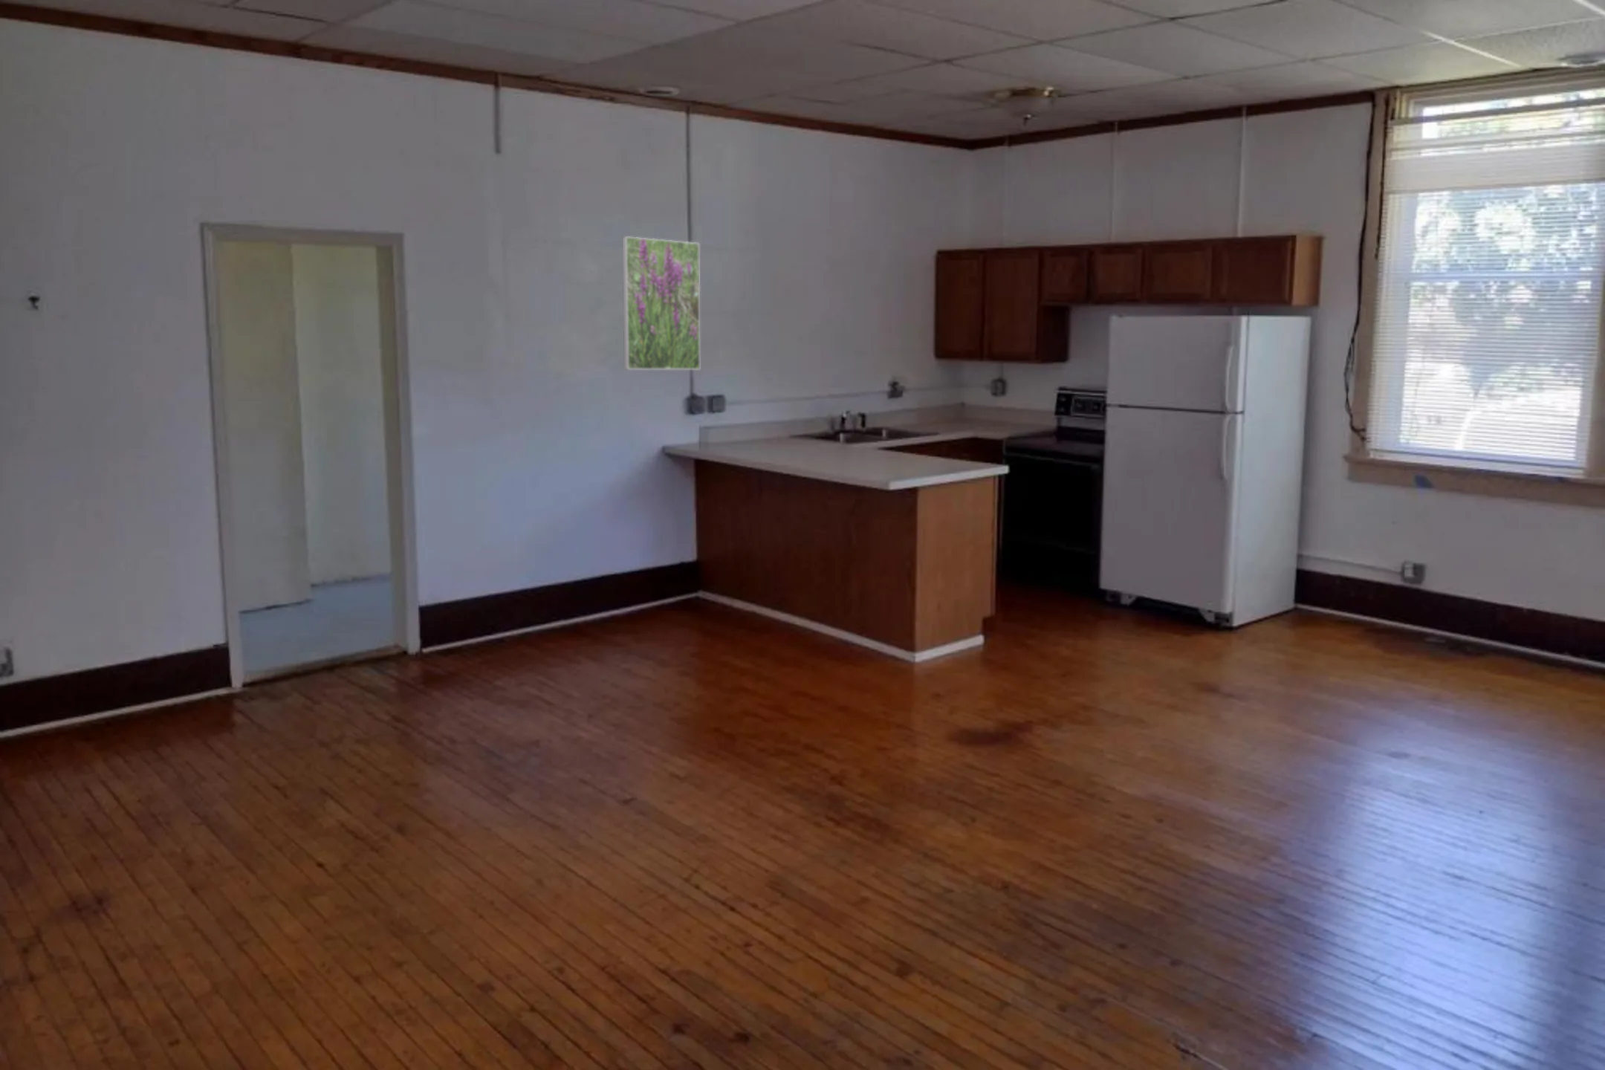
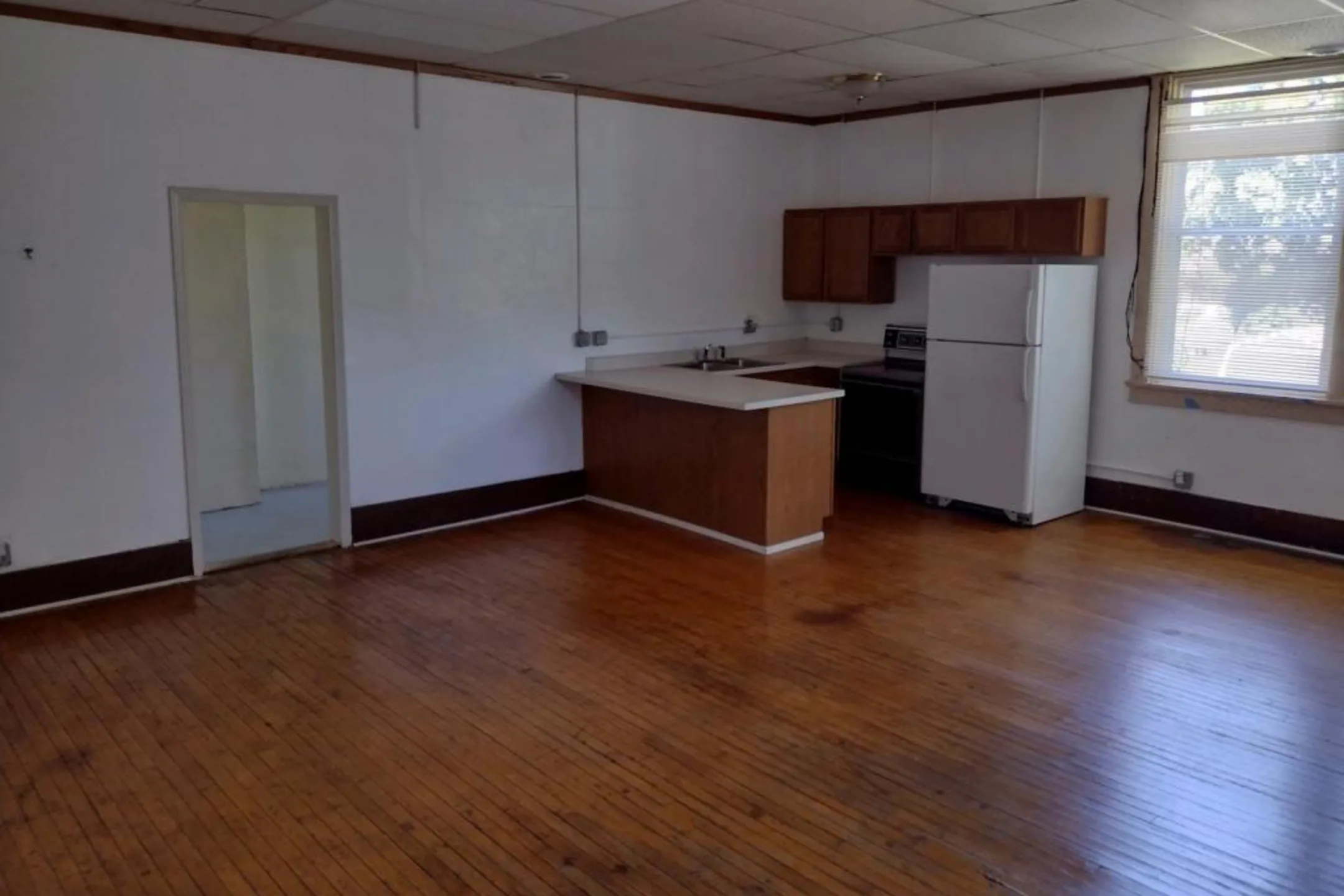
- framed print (662, 305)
